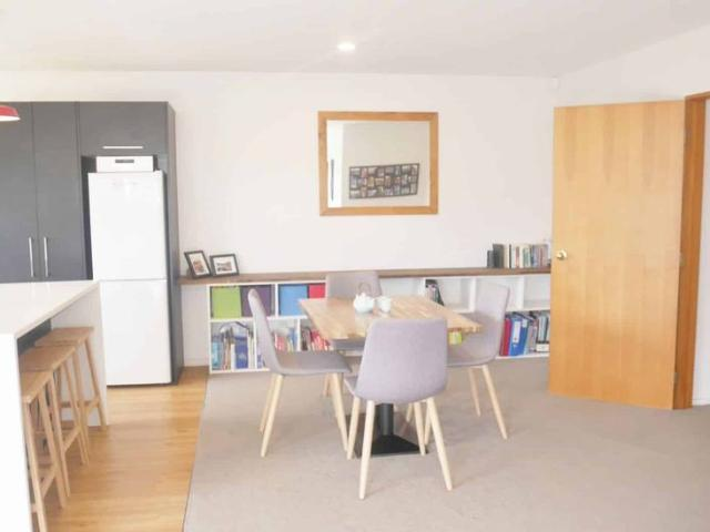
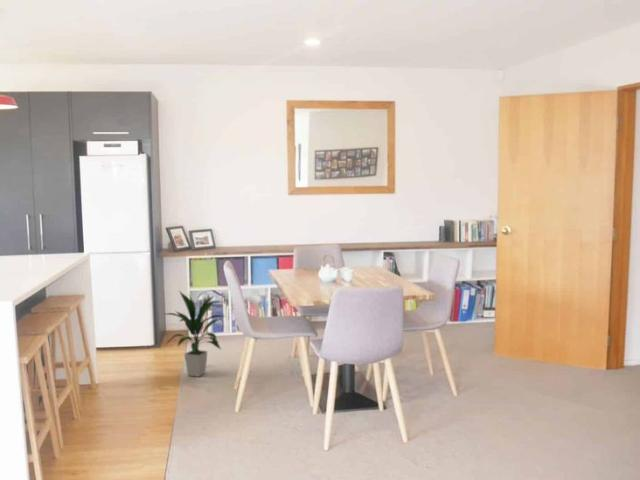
+ indoor plant (198, 332)
